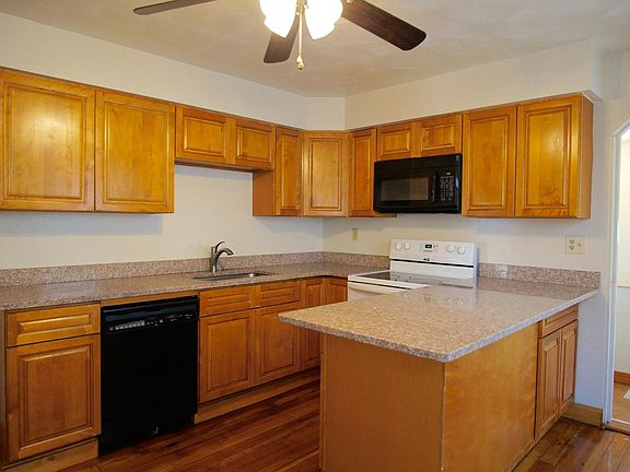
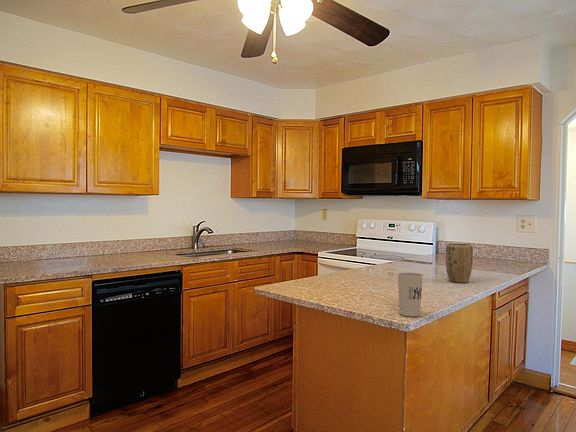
+ plant pot (458, 262)
+ cup (409, 294)
